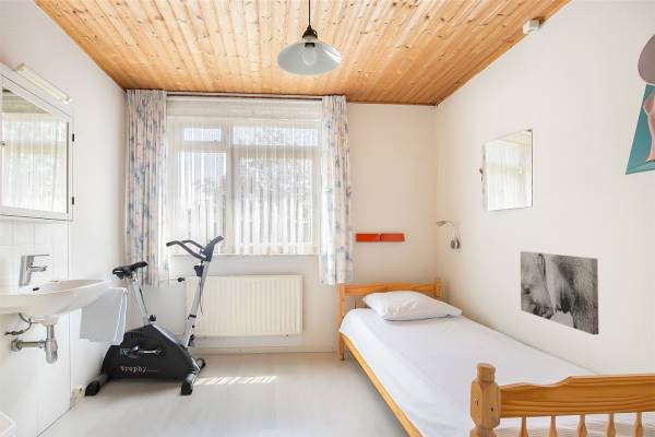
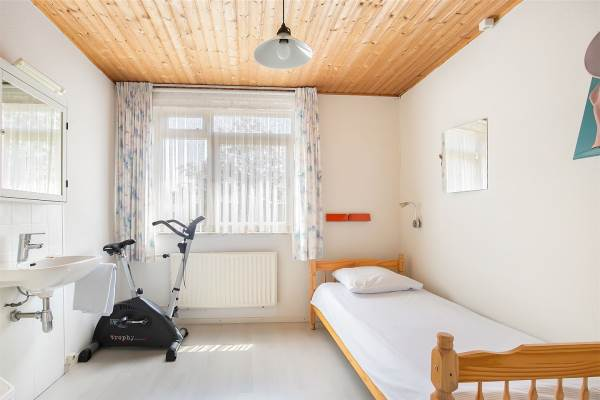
- wall art (553, 287)
